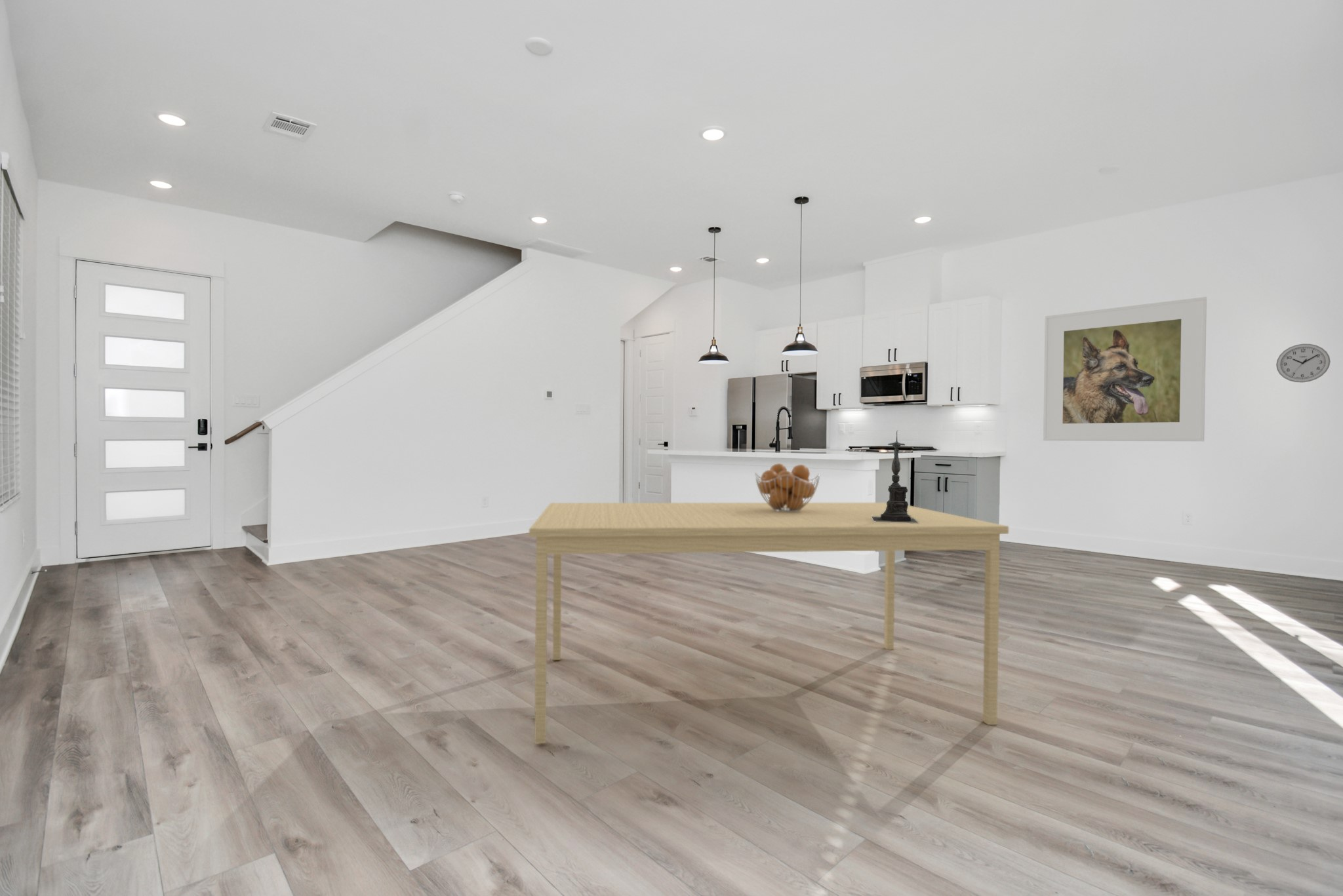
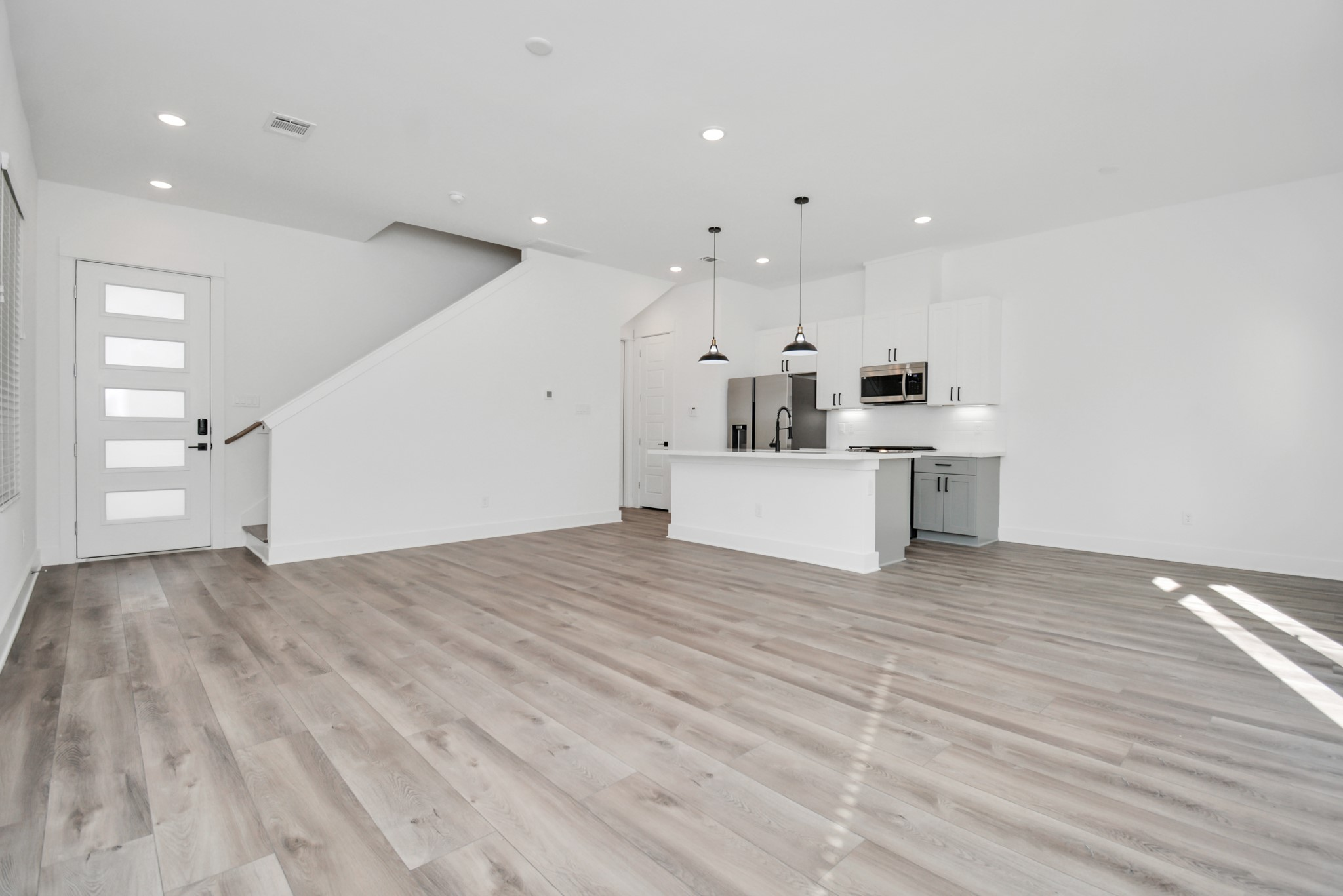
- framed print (1119, 374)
- dining table (748, 551)
- wall clock (1302, 362)
- fruit basket (787, 486)
- candle holder (894, 475)
